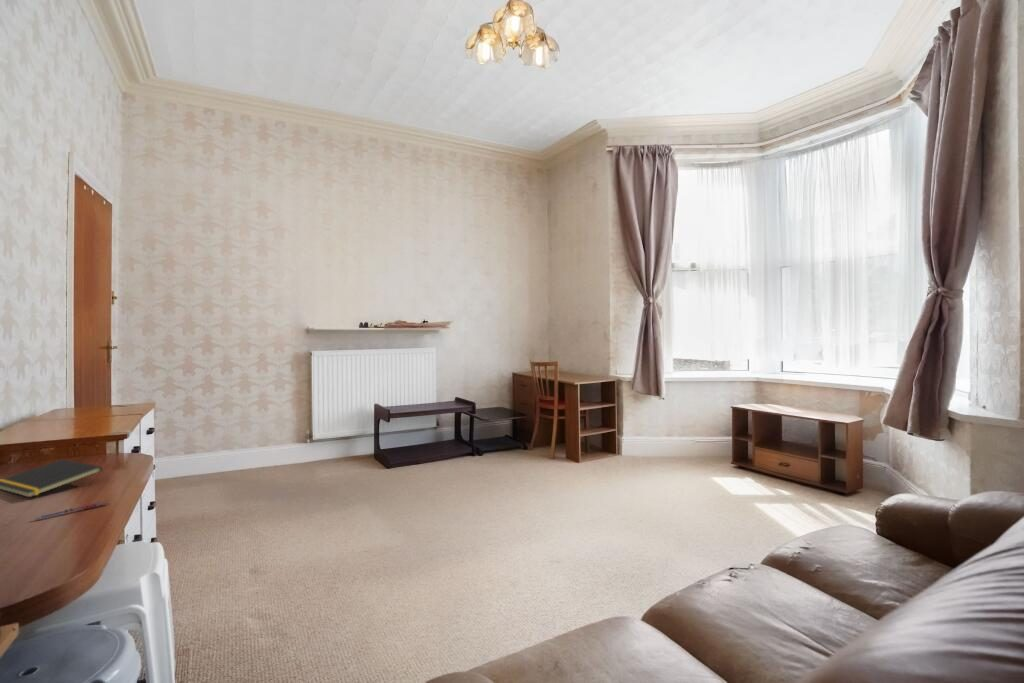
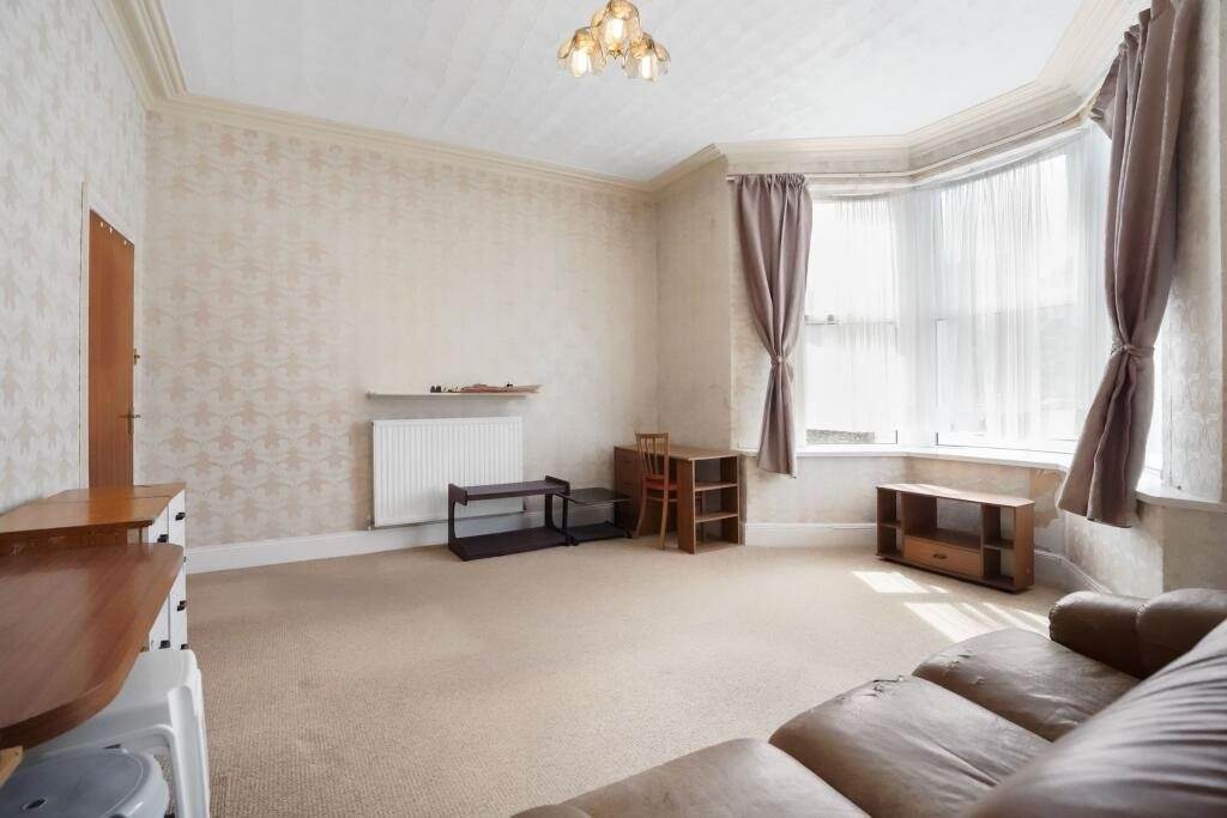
- pen (73, 509)
- notepad (47, 476)
